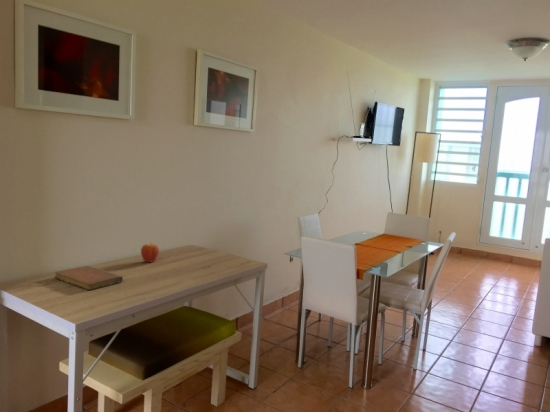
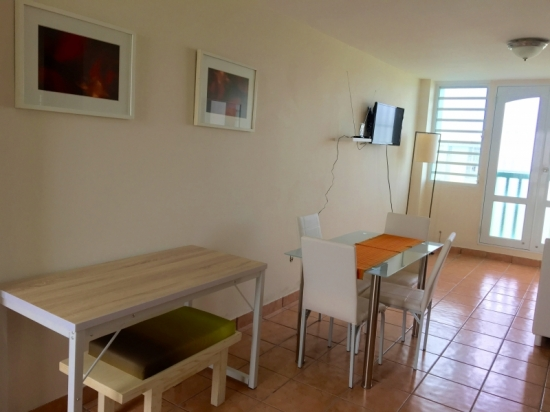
- fruit (149, 251)
- notebook (88, 276)
